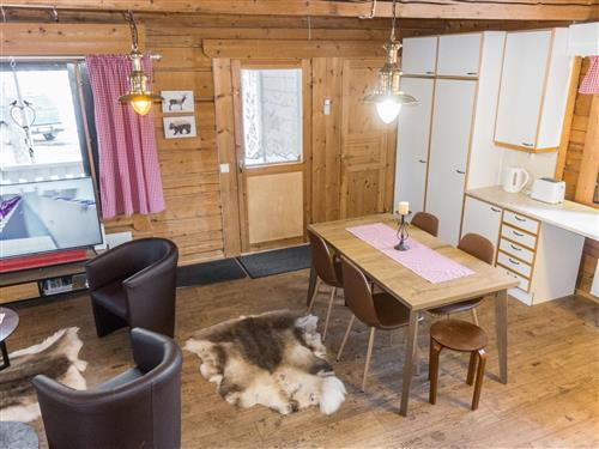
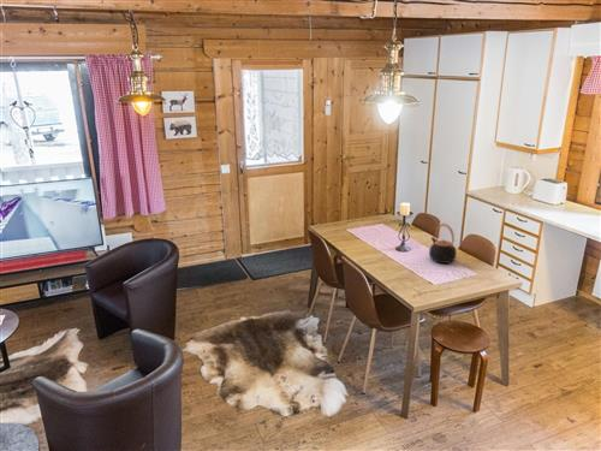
+ teapot (441, 241)
